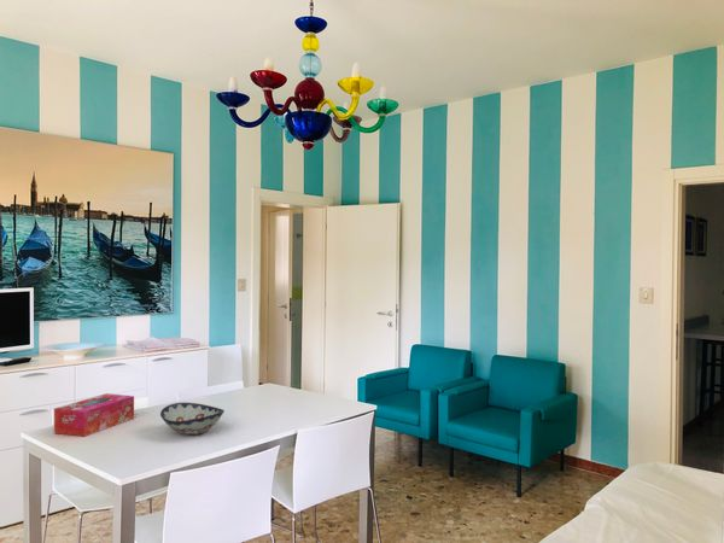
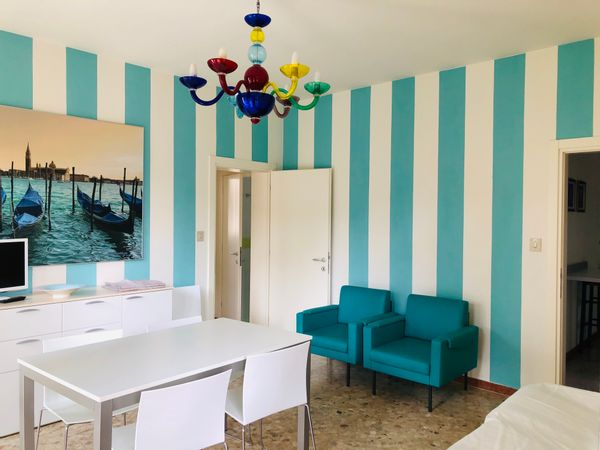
- decorative bowl (192, 420)
- tissue box (95, 413)
